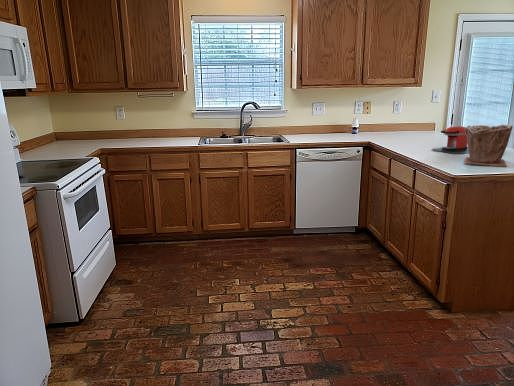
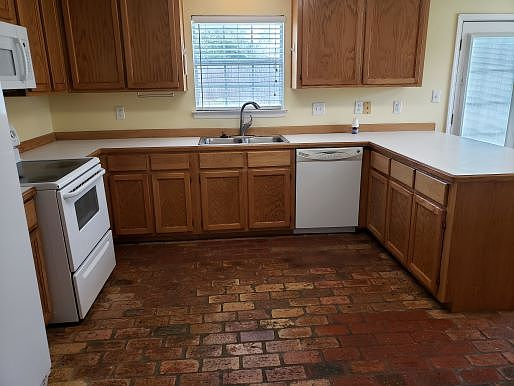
- coffee maker (455, 138)
- plant pot (487, 143)
